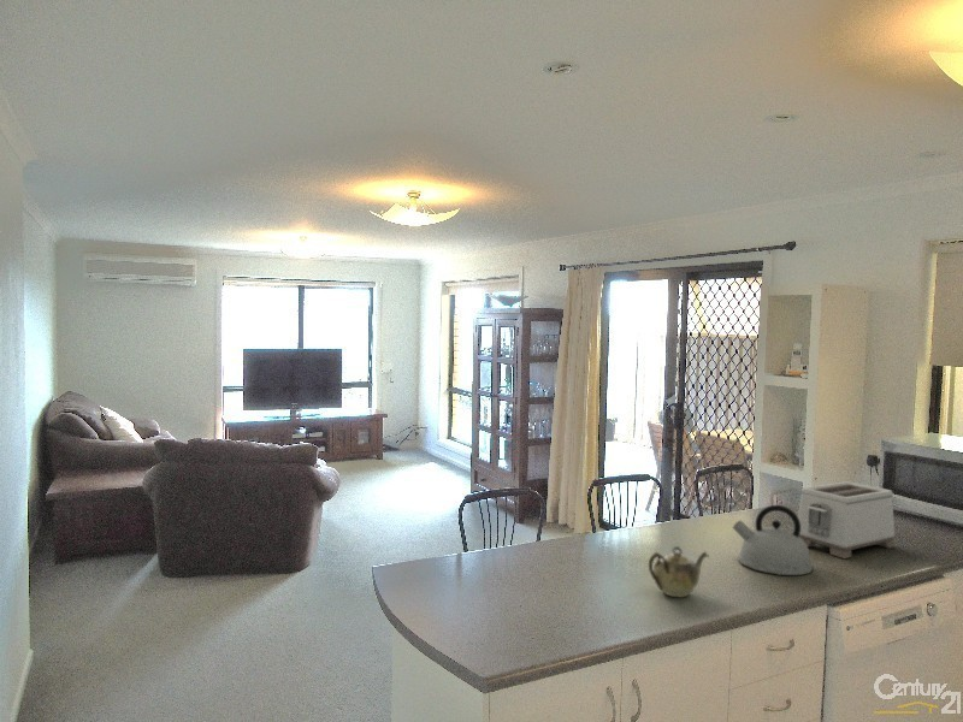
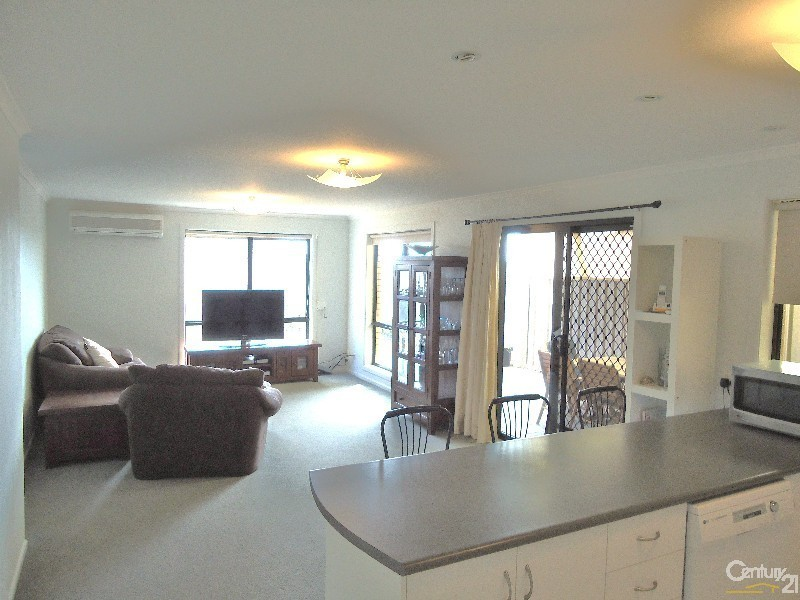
- teapot (679, 569)
- kettle (772, 533)
- toaster (843, 517)
